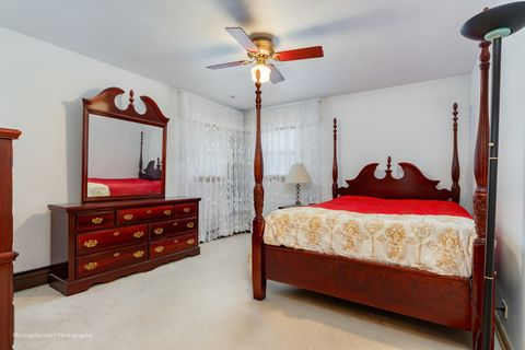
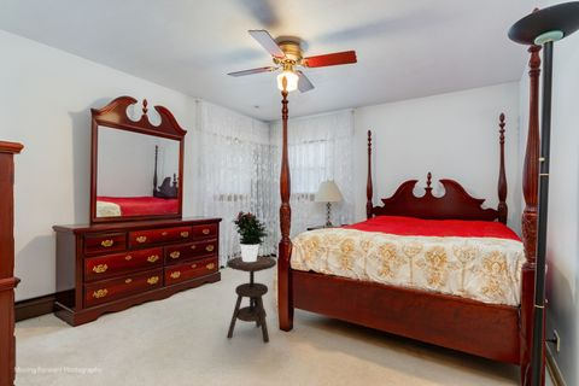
+ side table (251, 297)
+ potted flower (248, 235)
